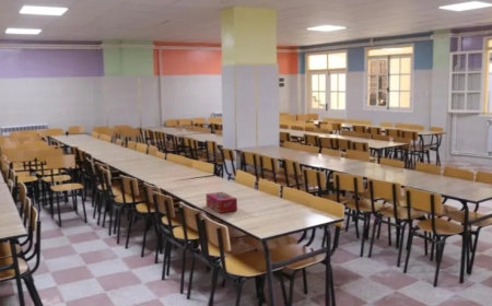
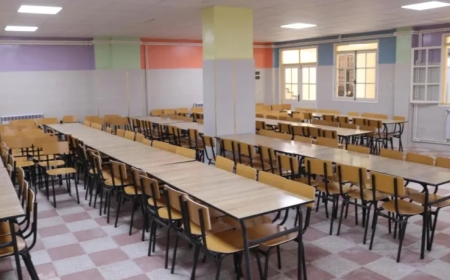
- tissue box (221, 201)
